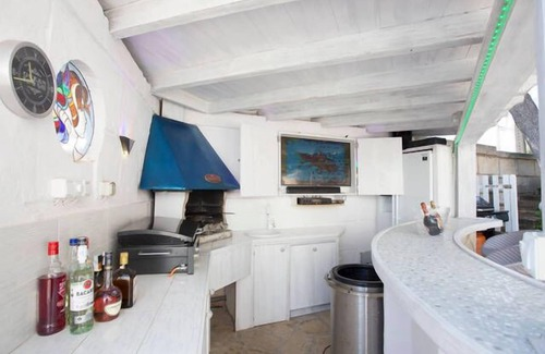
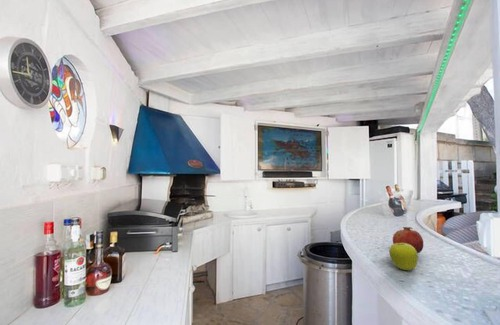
+ fruit (403, 255)
+ fruit (408, 240)
